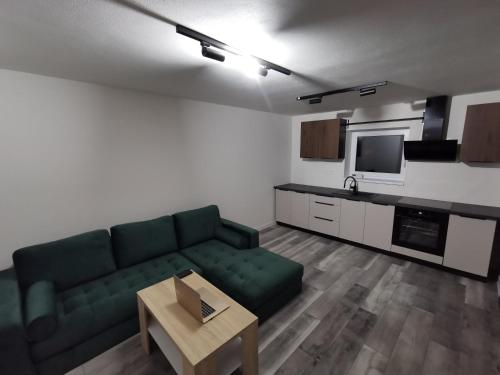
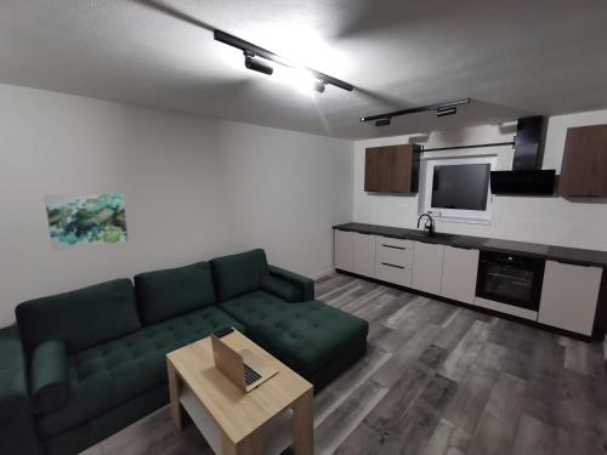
+ wall art (90, 220)
